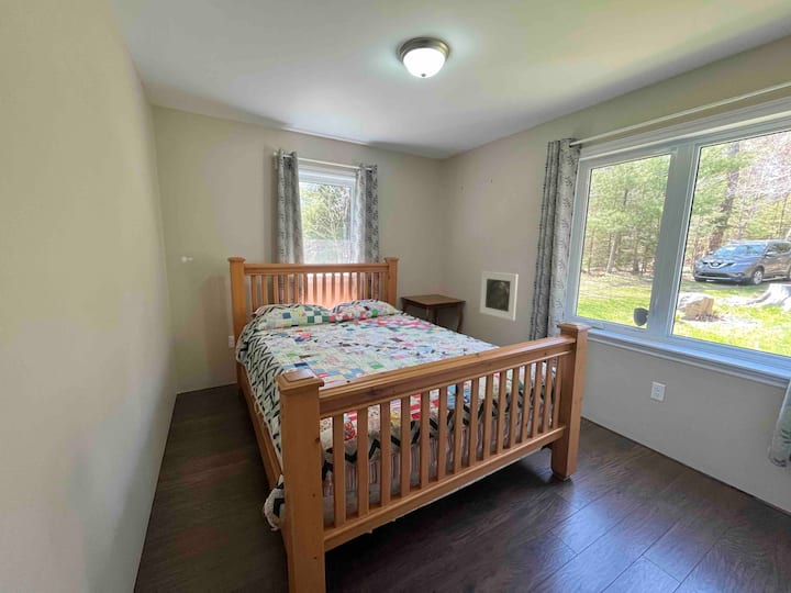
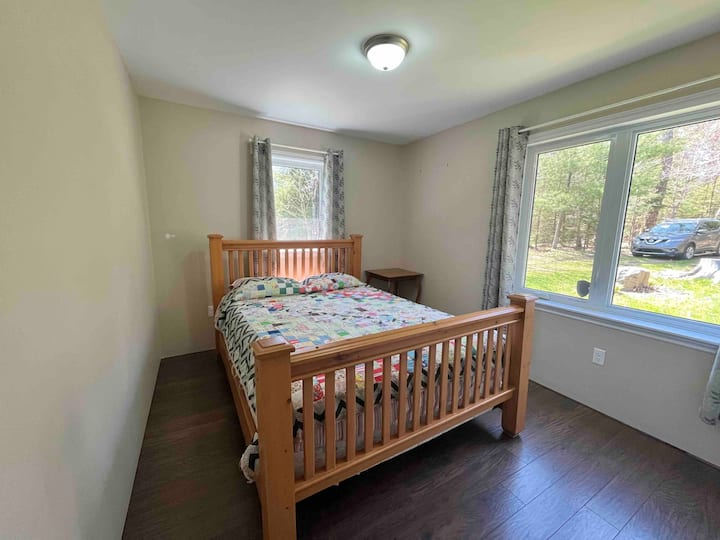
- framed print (498, 294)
